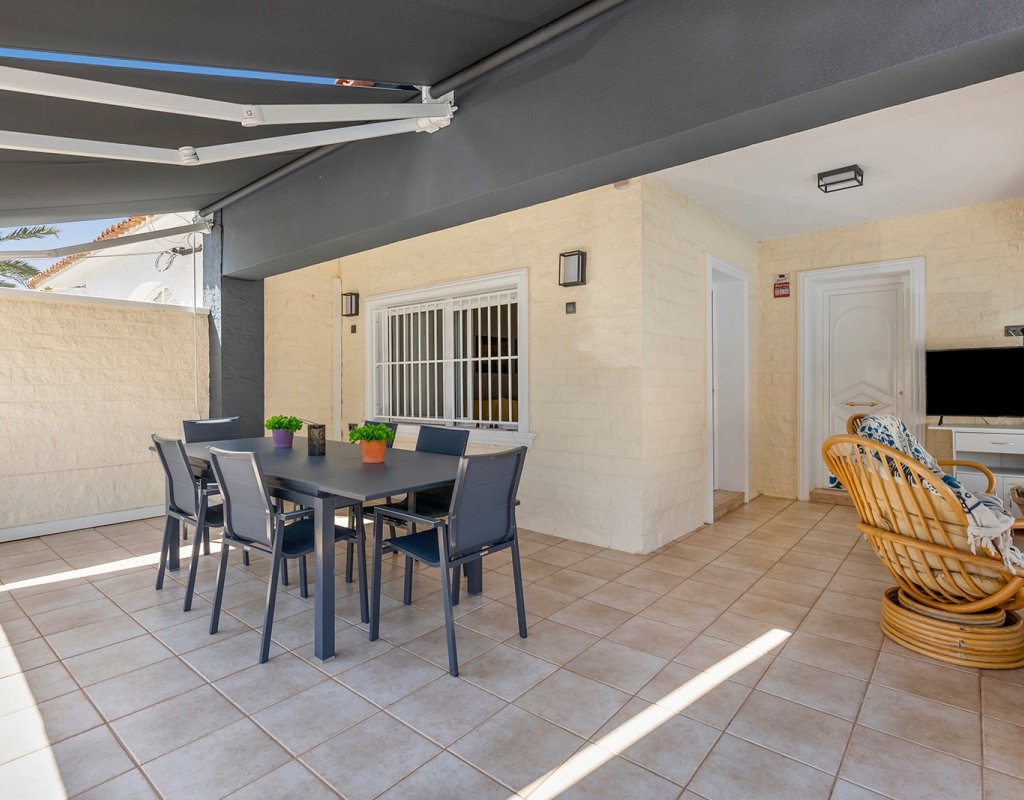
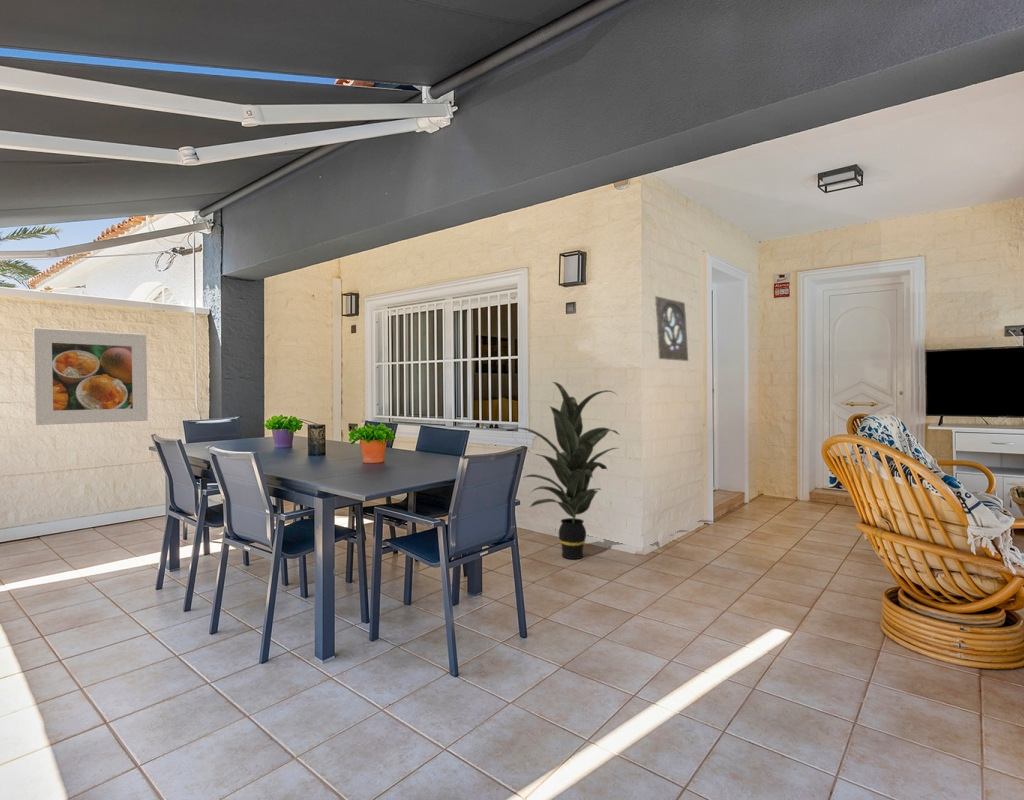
+ indoor plant (569, 468)
+ wall ornament (671, 329)
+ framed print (93, 377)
